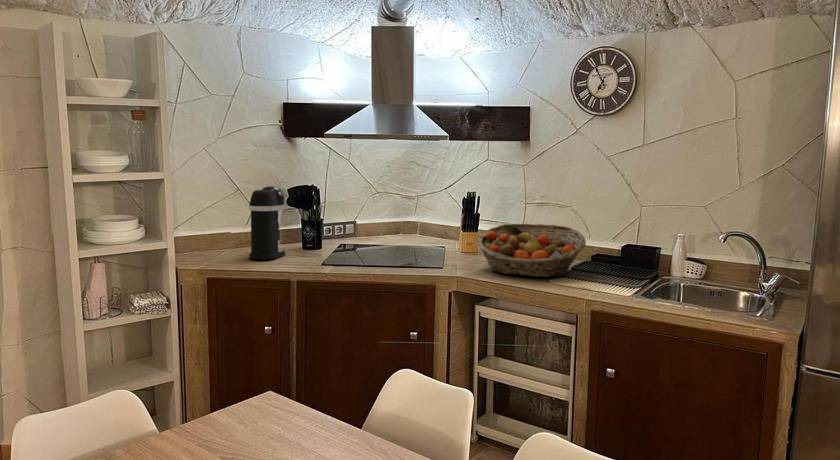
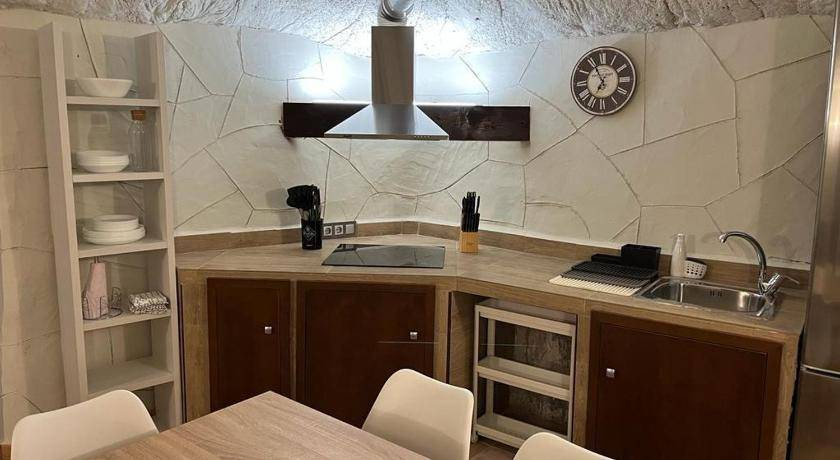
- coffee maker (267, 221)
- fruit basket (530, 249)
